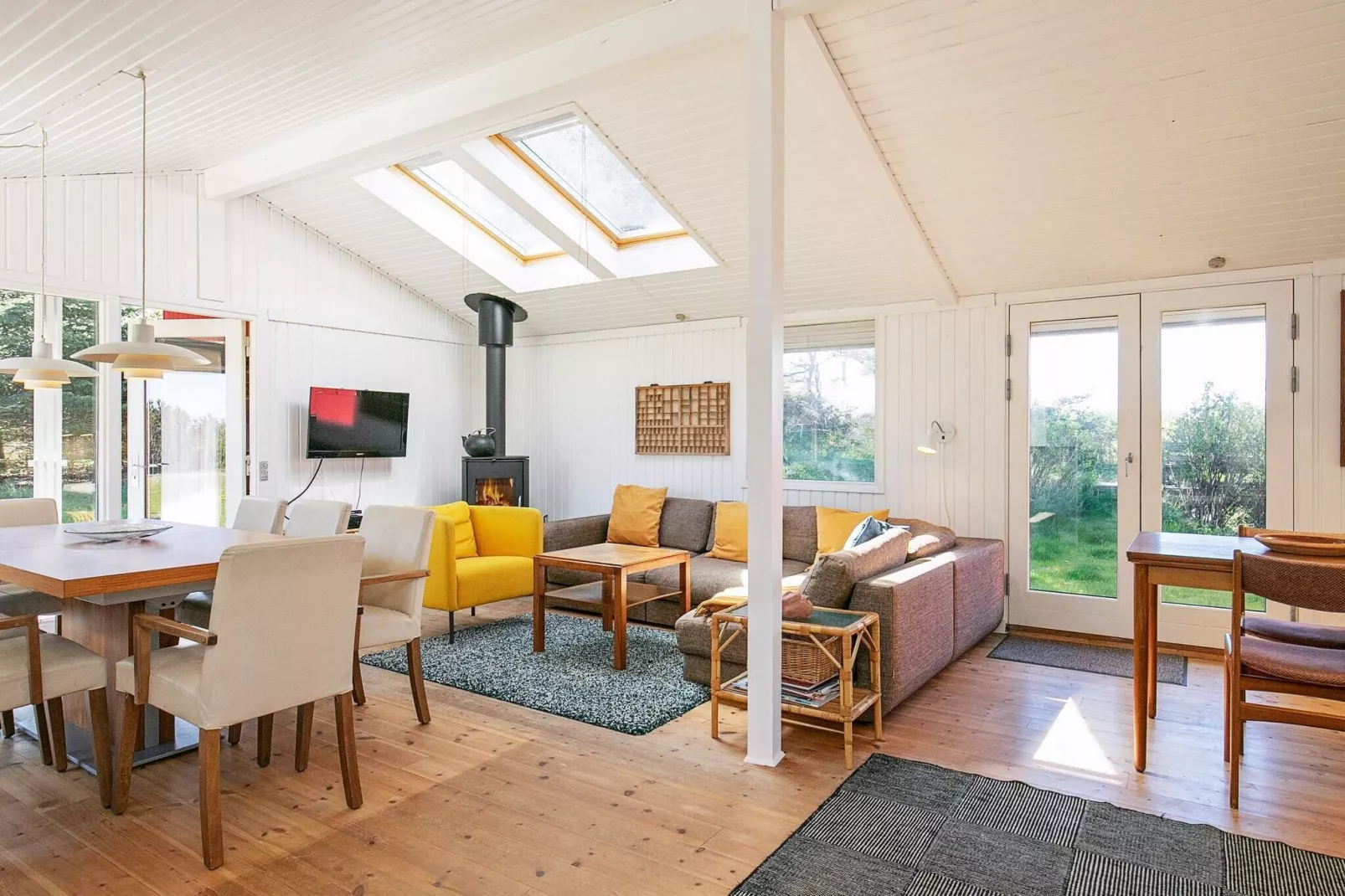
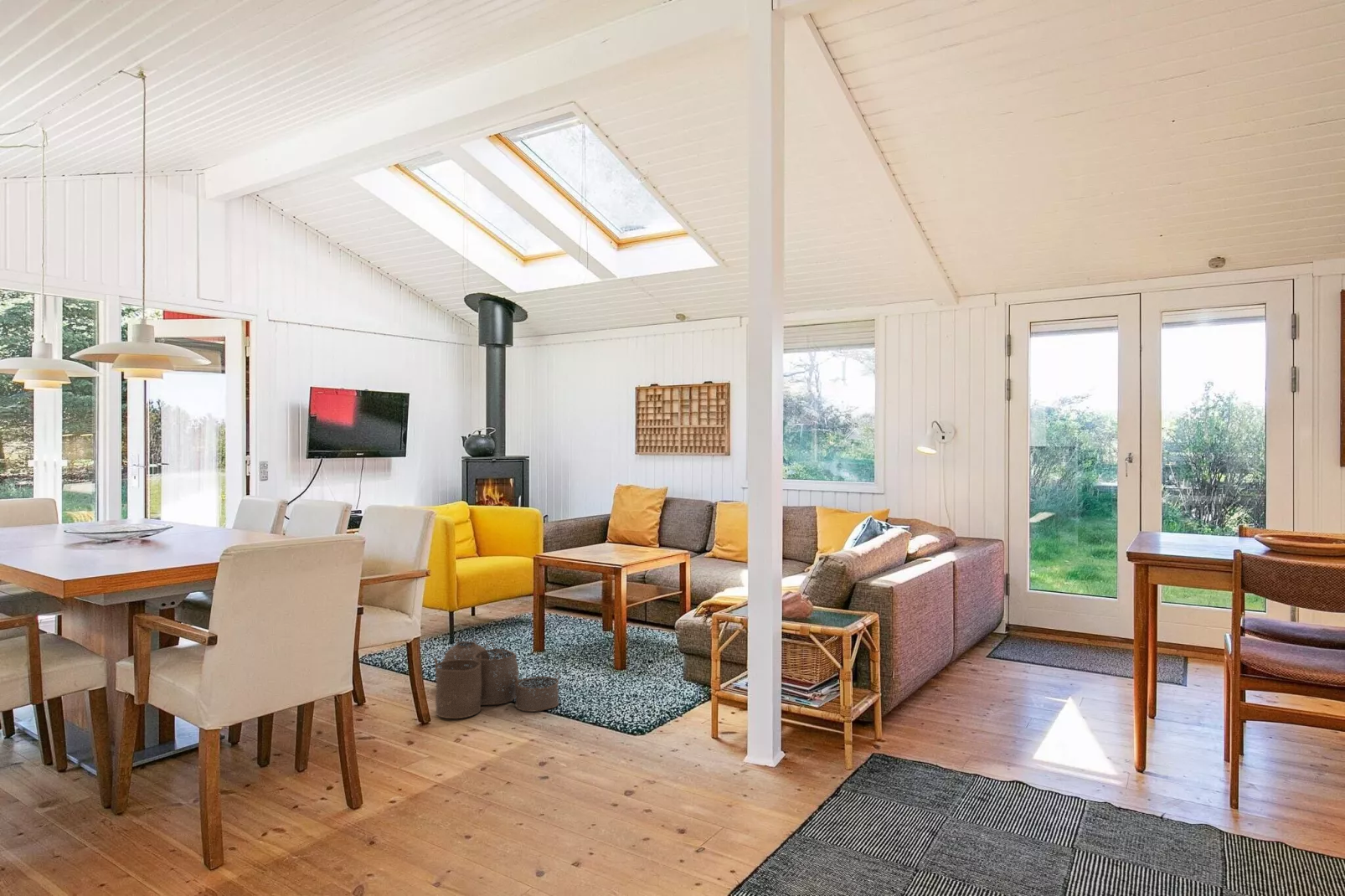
+ woven basket (487, 670)
